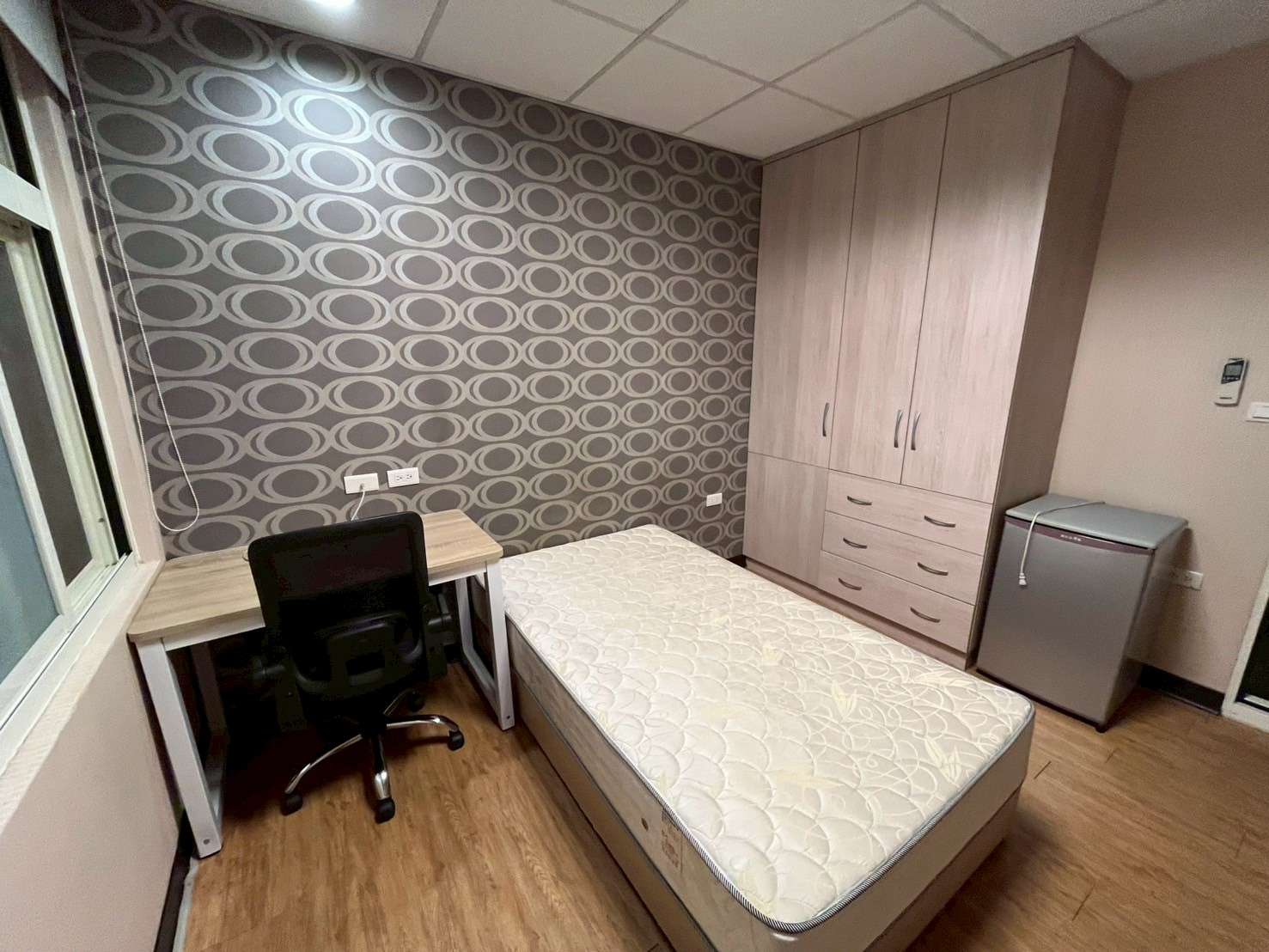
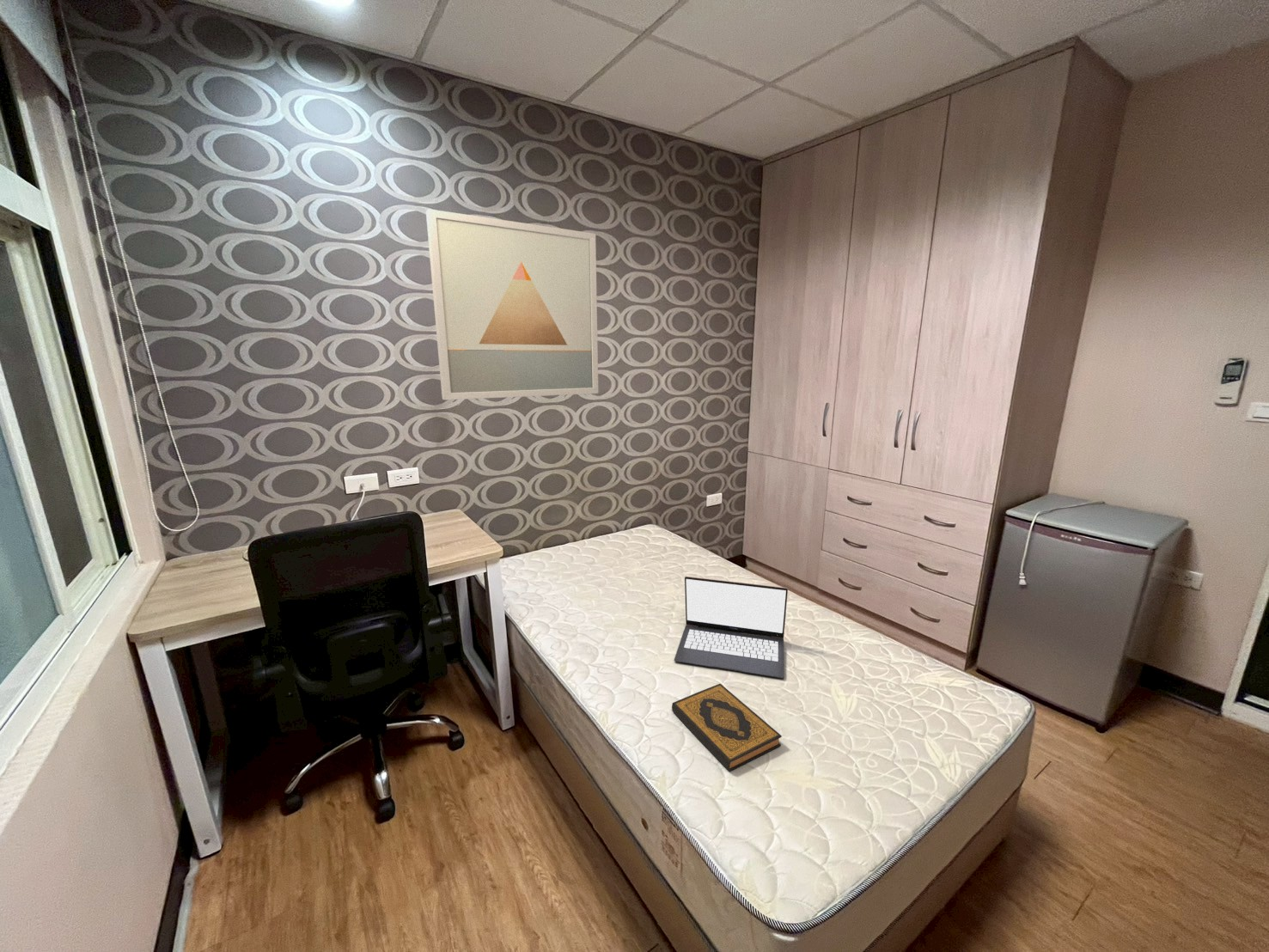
+ laptop (732, 620)
+ hardback book (723, 723)
+ wall art (522, 313)
